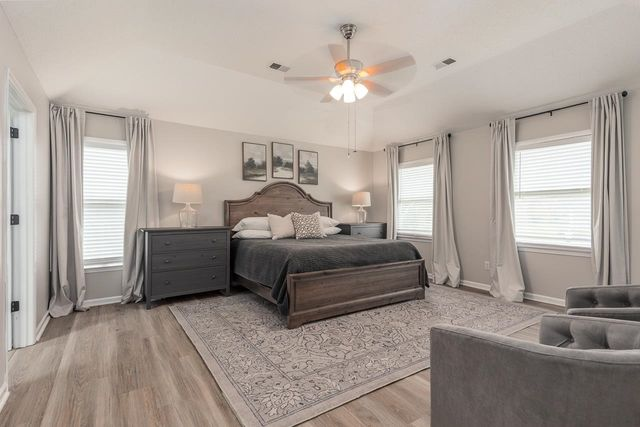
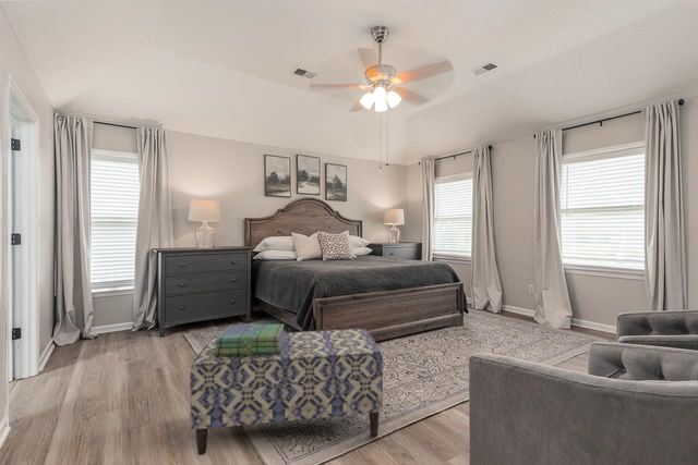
+ bench (291, 383)
+ stack of books (252, 338)
